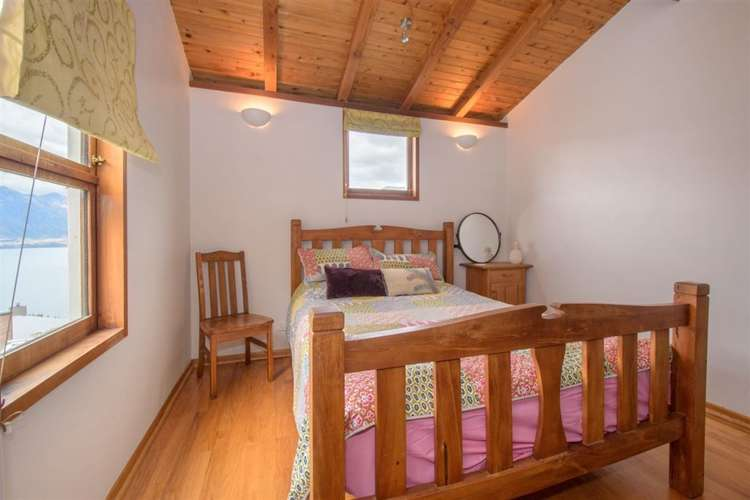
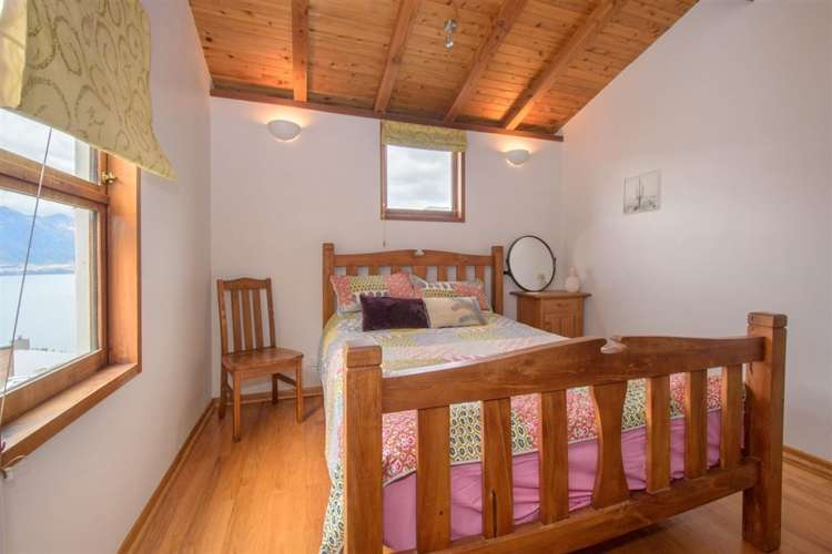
+ wall art (640, 193)
